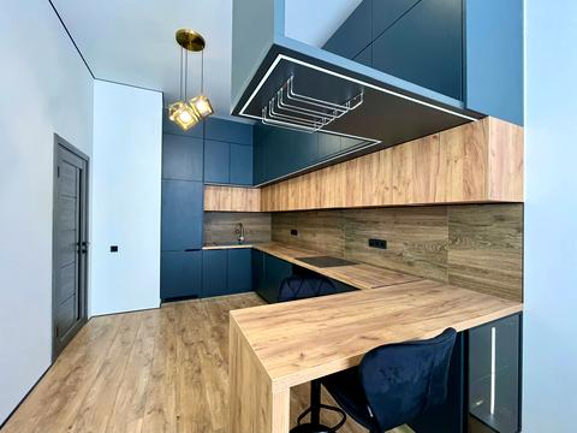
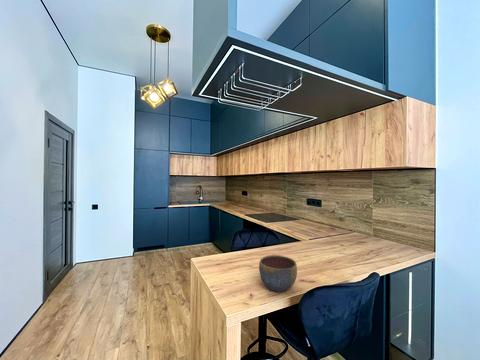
+ bowl (277, 274)
